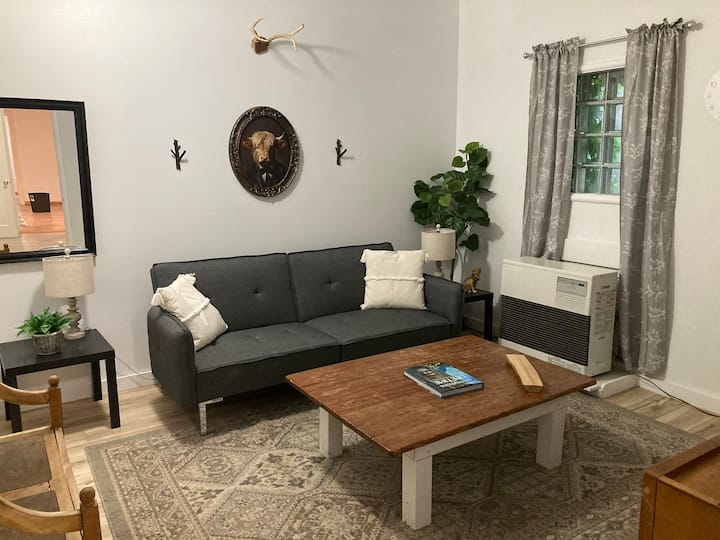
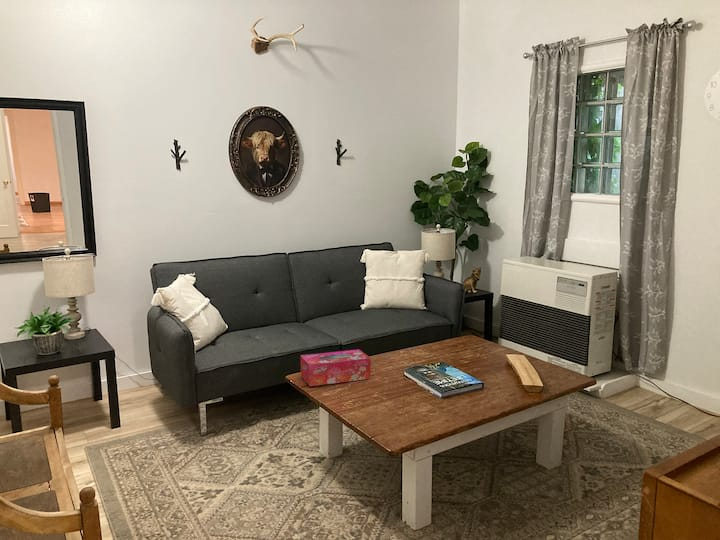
+ tissue box (335, 367)
